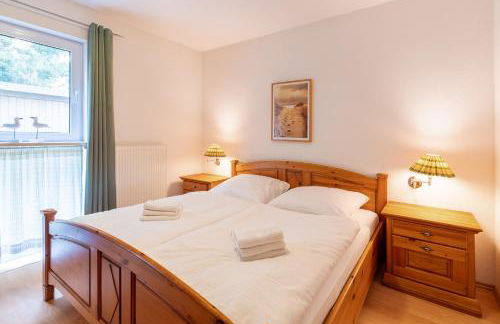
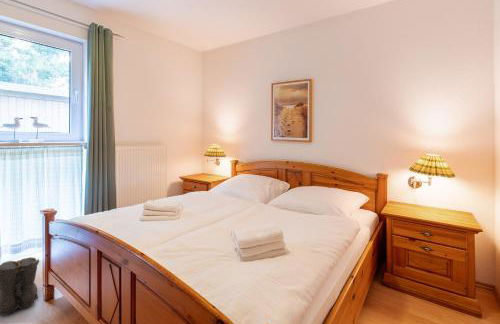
+ boots (17, 280)
